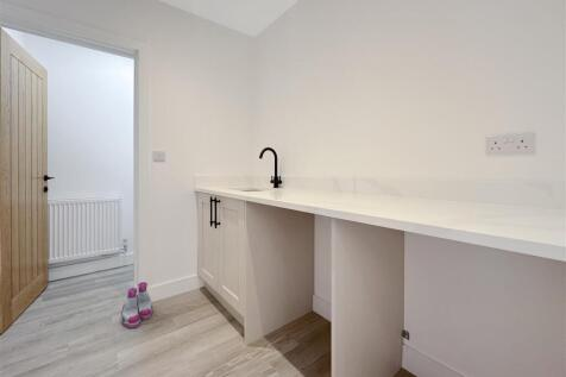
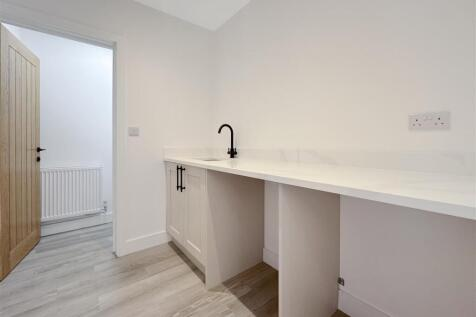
- boots (137, 301)
